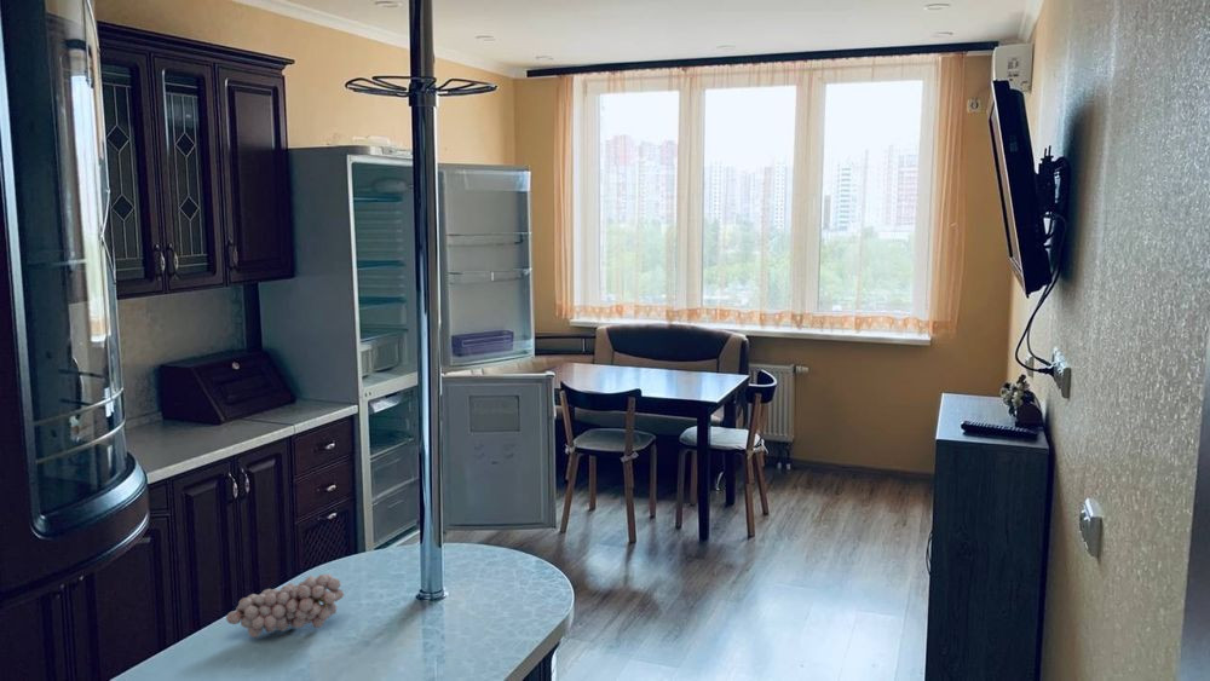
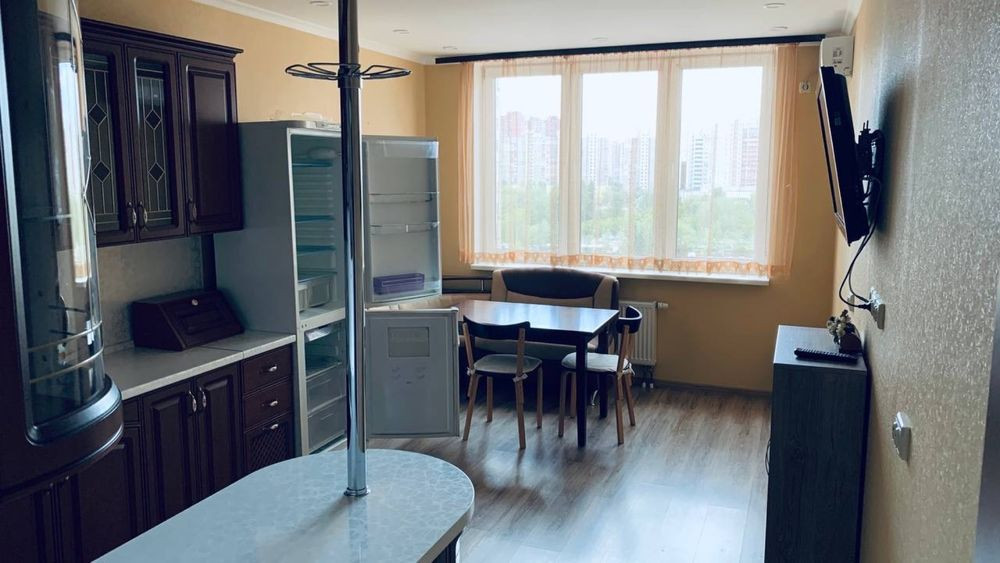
- fruit (286, 604)
